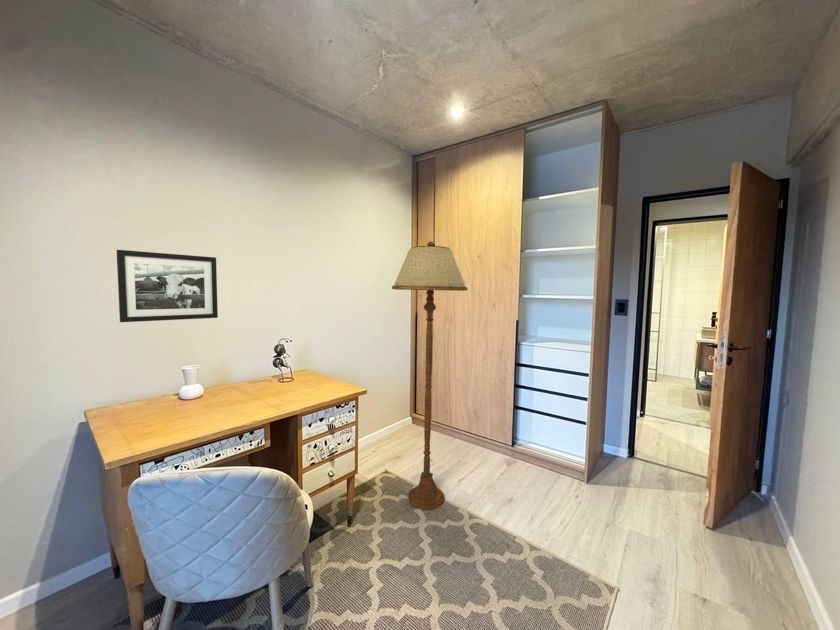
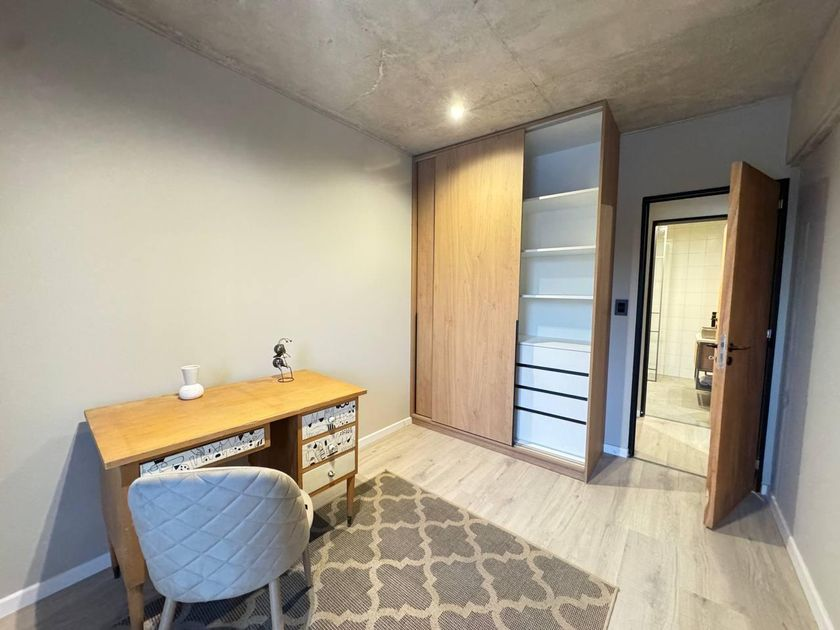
- floor lamp (427, 373)
- picture frame (171, 287)
